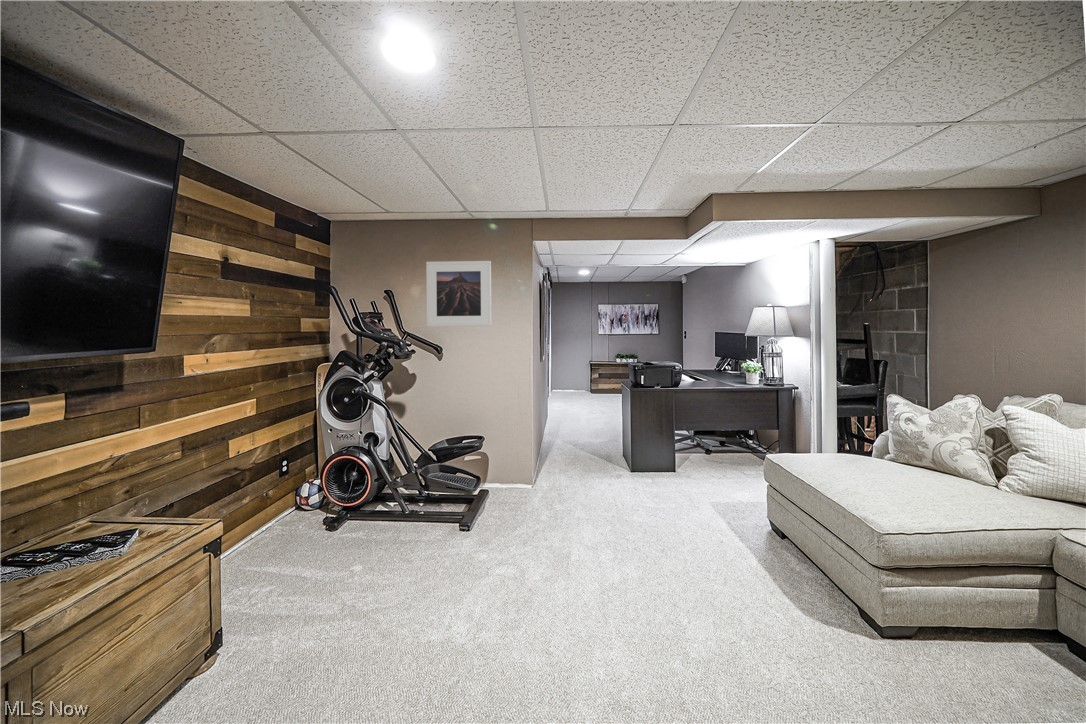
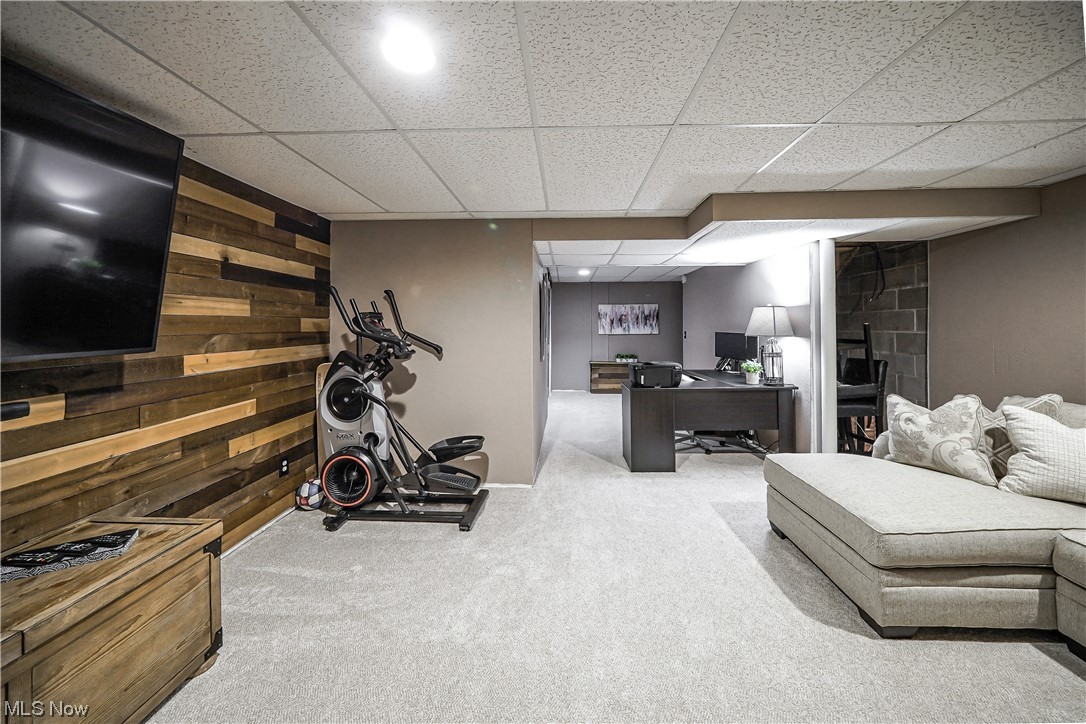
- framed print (458, 293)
